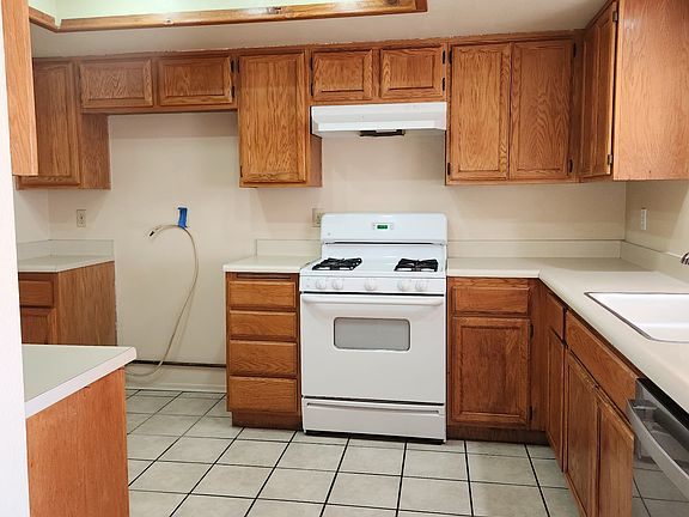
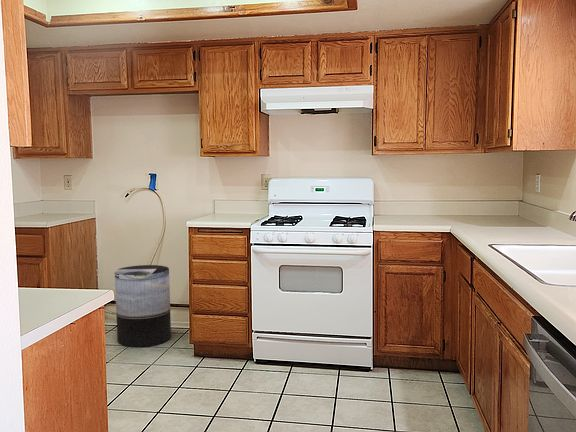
+ trash can (143, 304)
